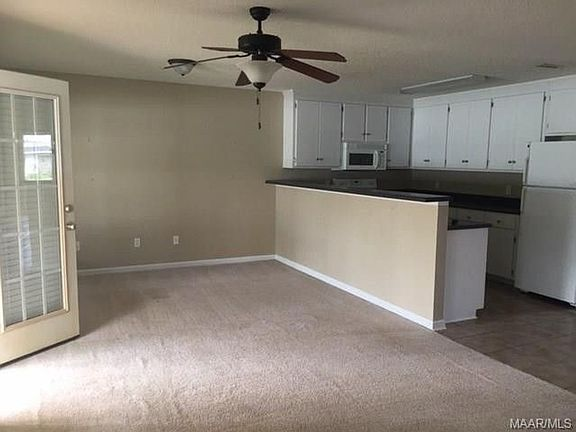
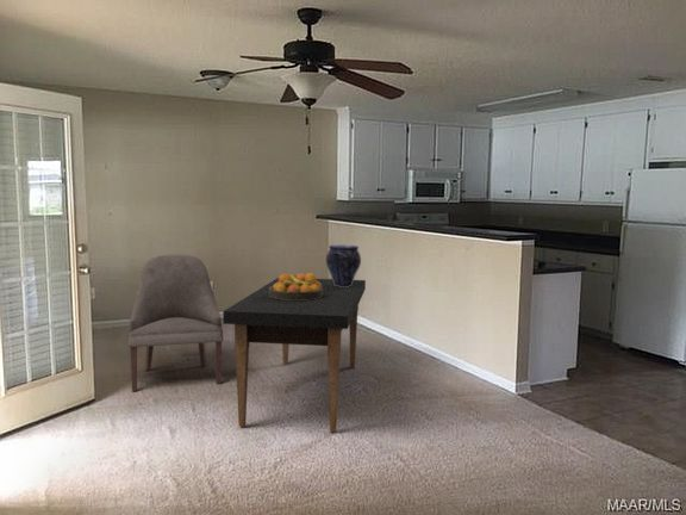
+ dining table (305, 342)
+ fruit bowl (295, 284)
+ chair (175, 317)
+ vase (343, 265)
